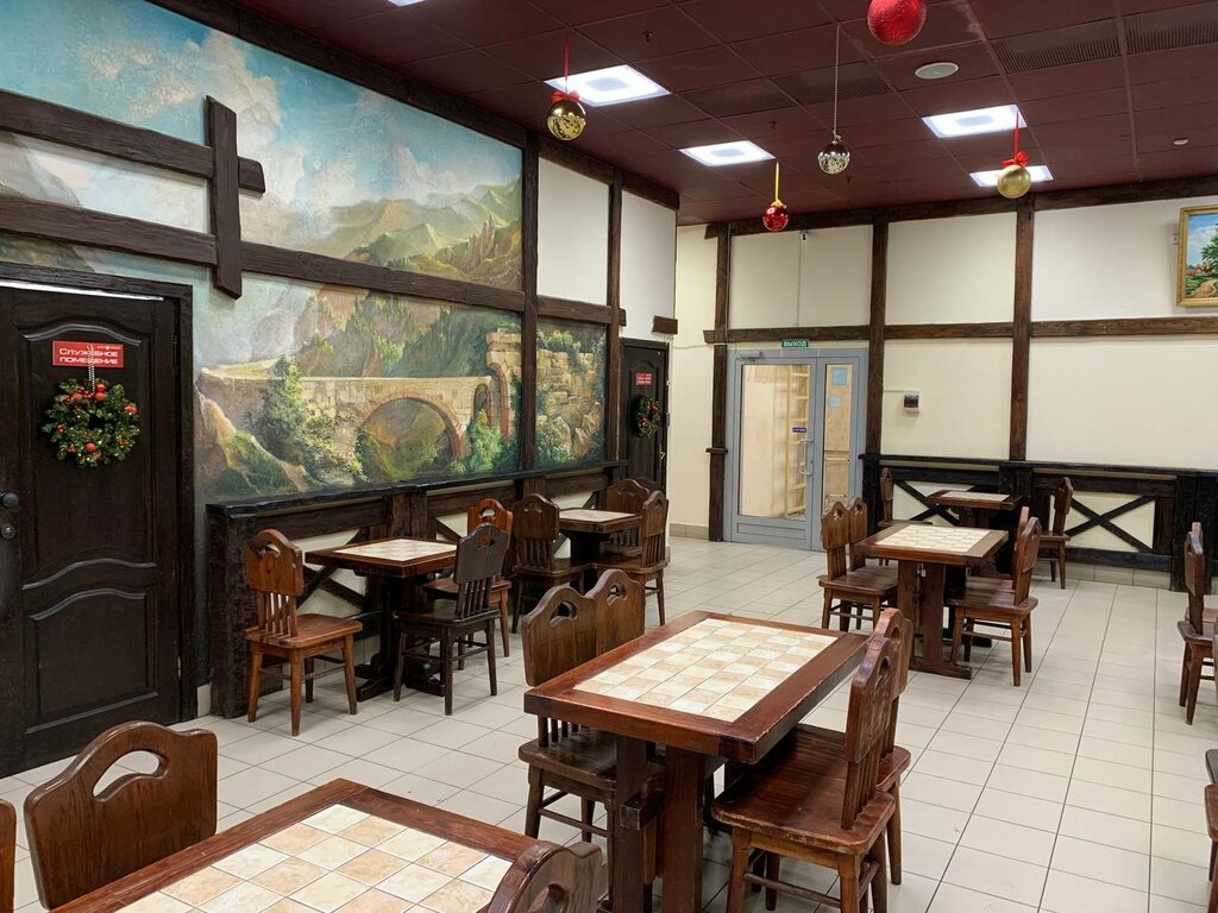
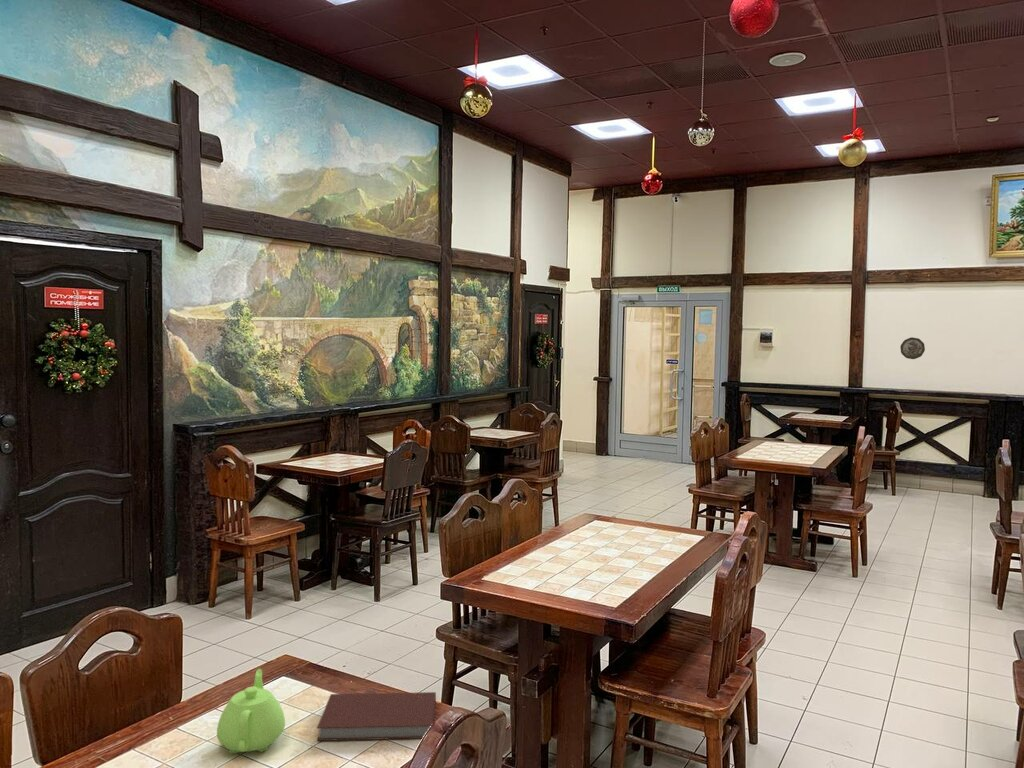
+ teapot (252, 713)
+ decorative plate (912, 348)
+ book (379, 714)
